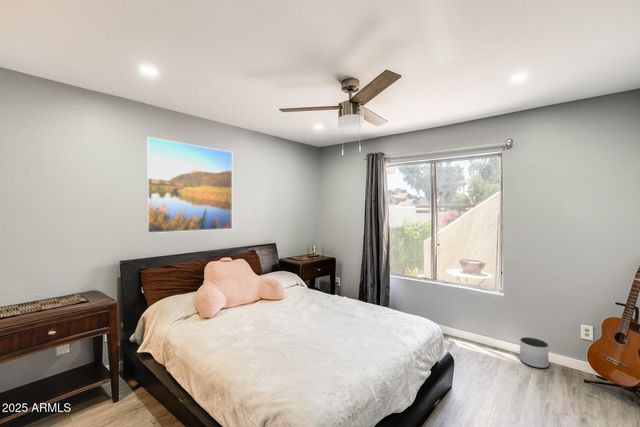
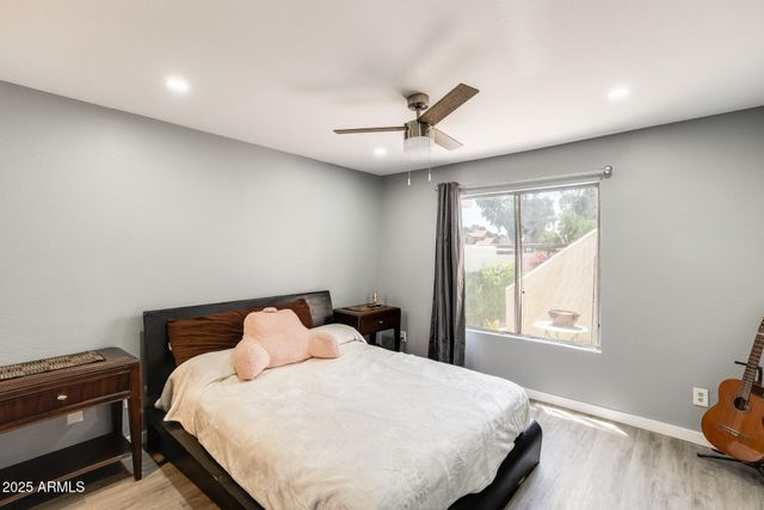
- planter (534, 352)
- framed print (194, 188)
